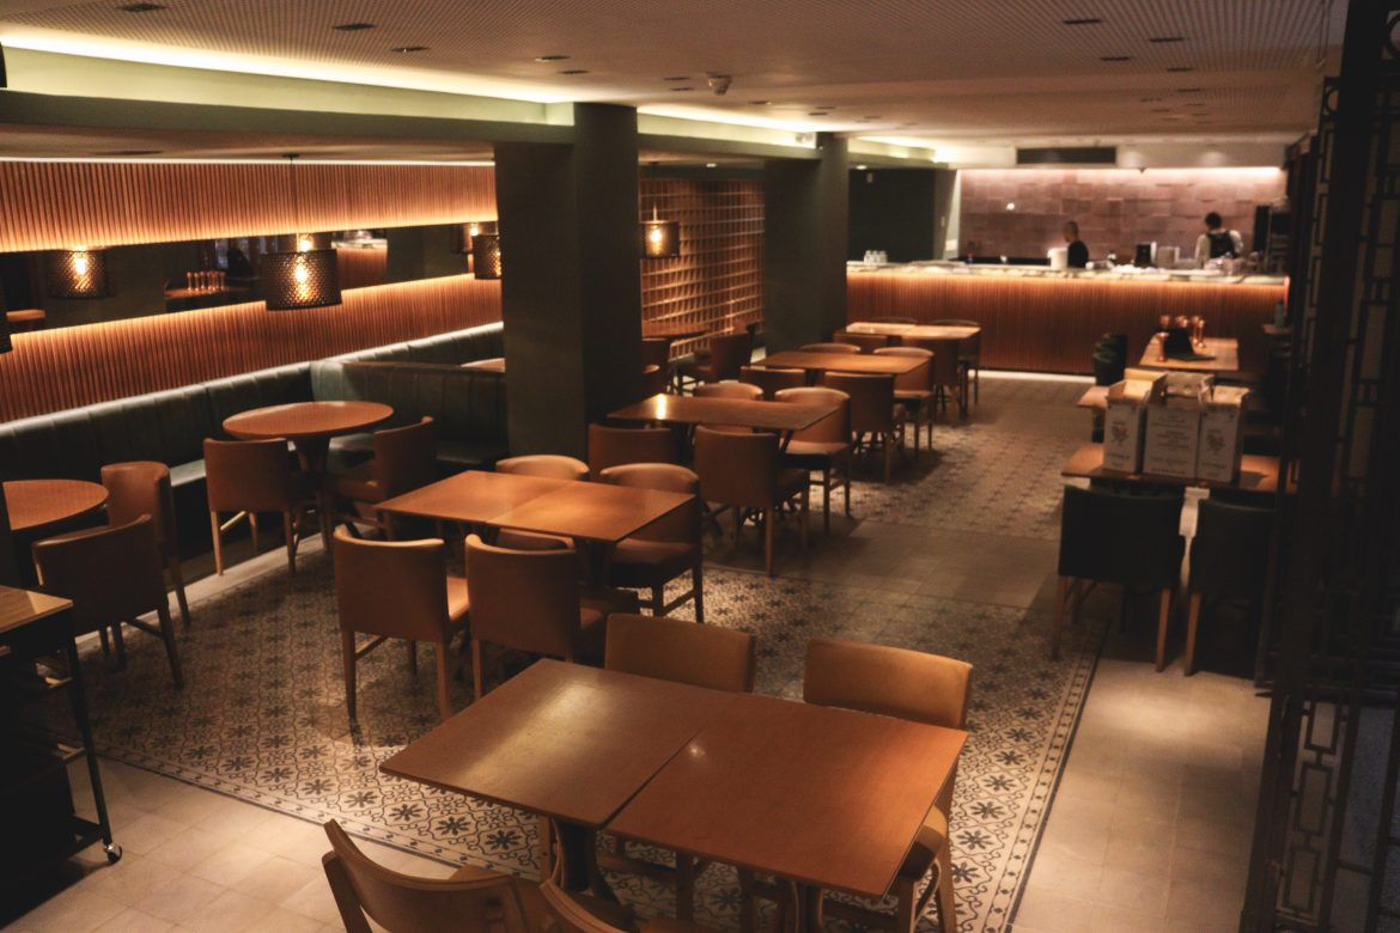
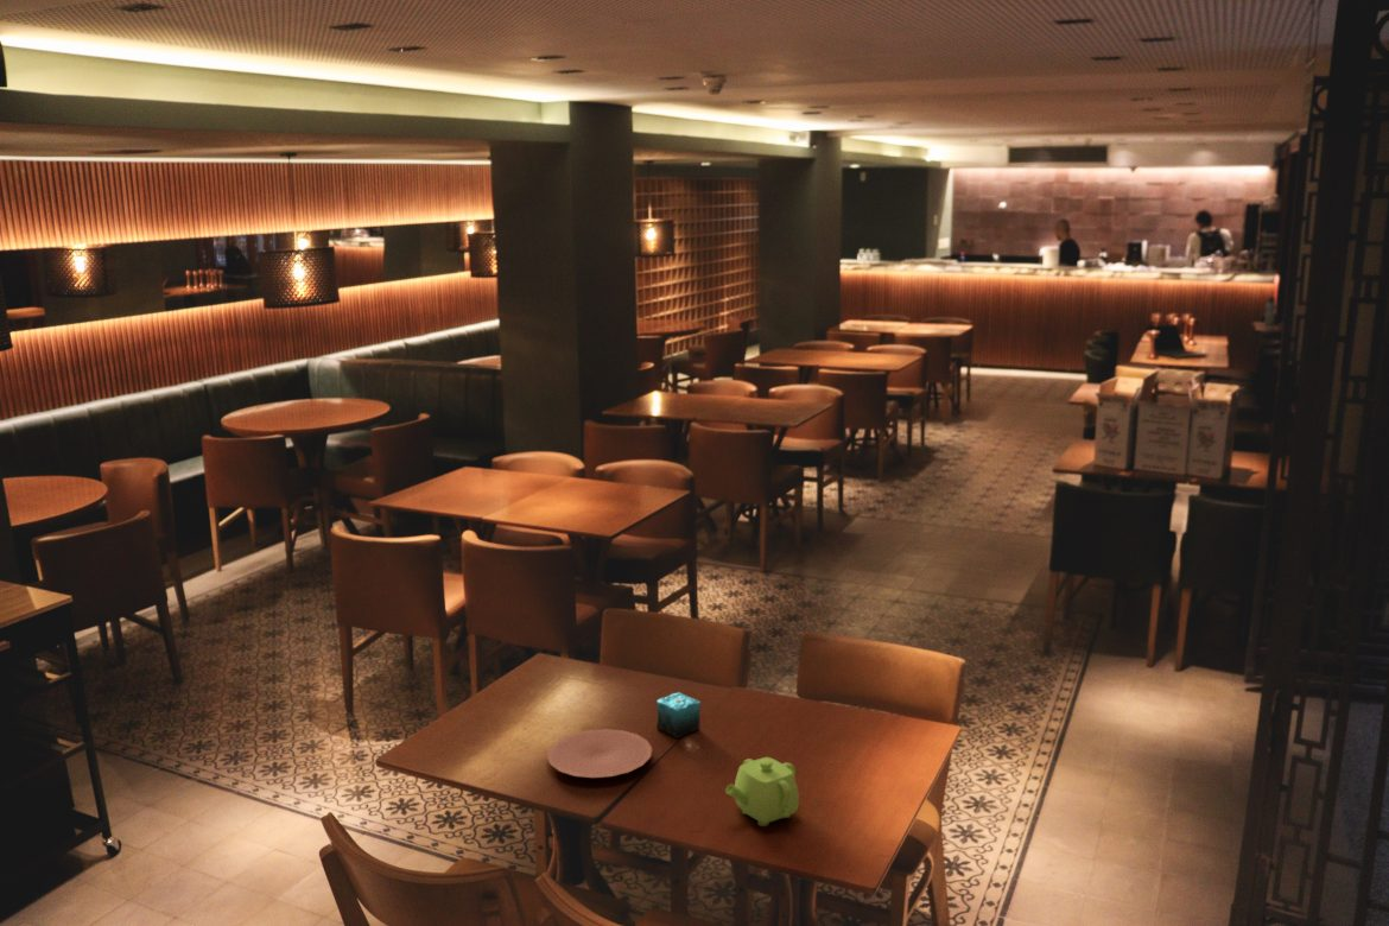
+ plate (600, 756)
+ candle (678, 708)
+ coffeepot (761, 789)
